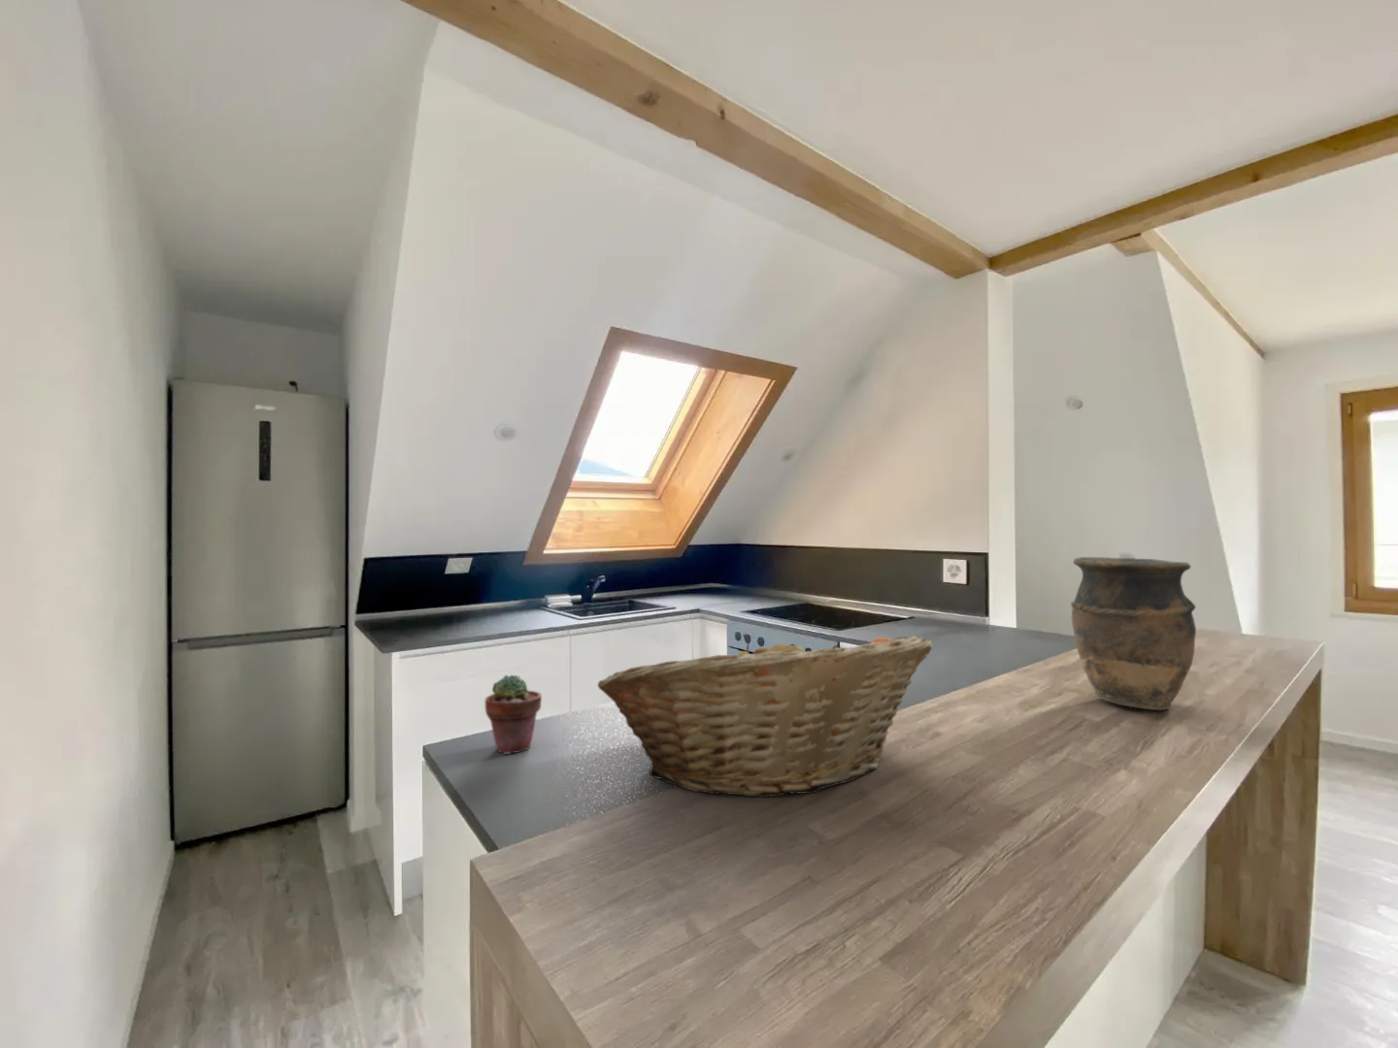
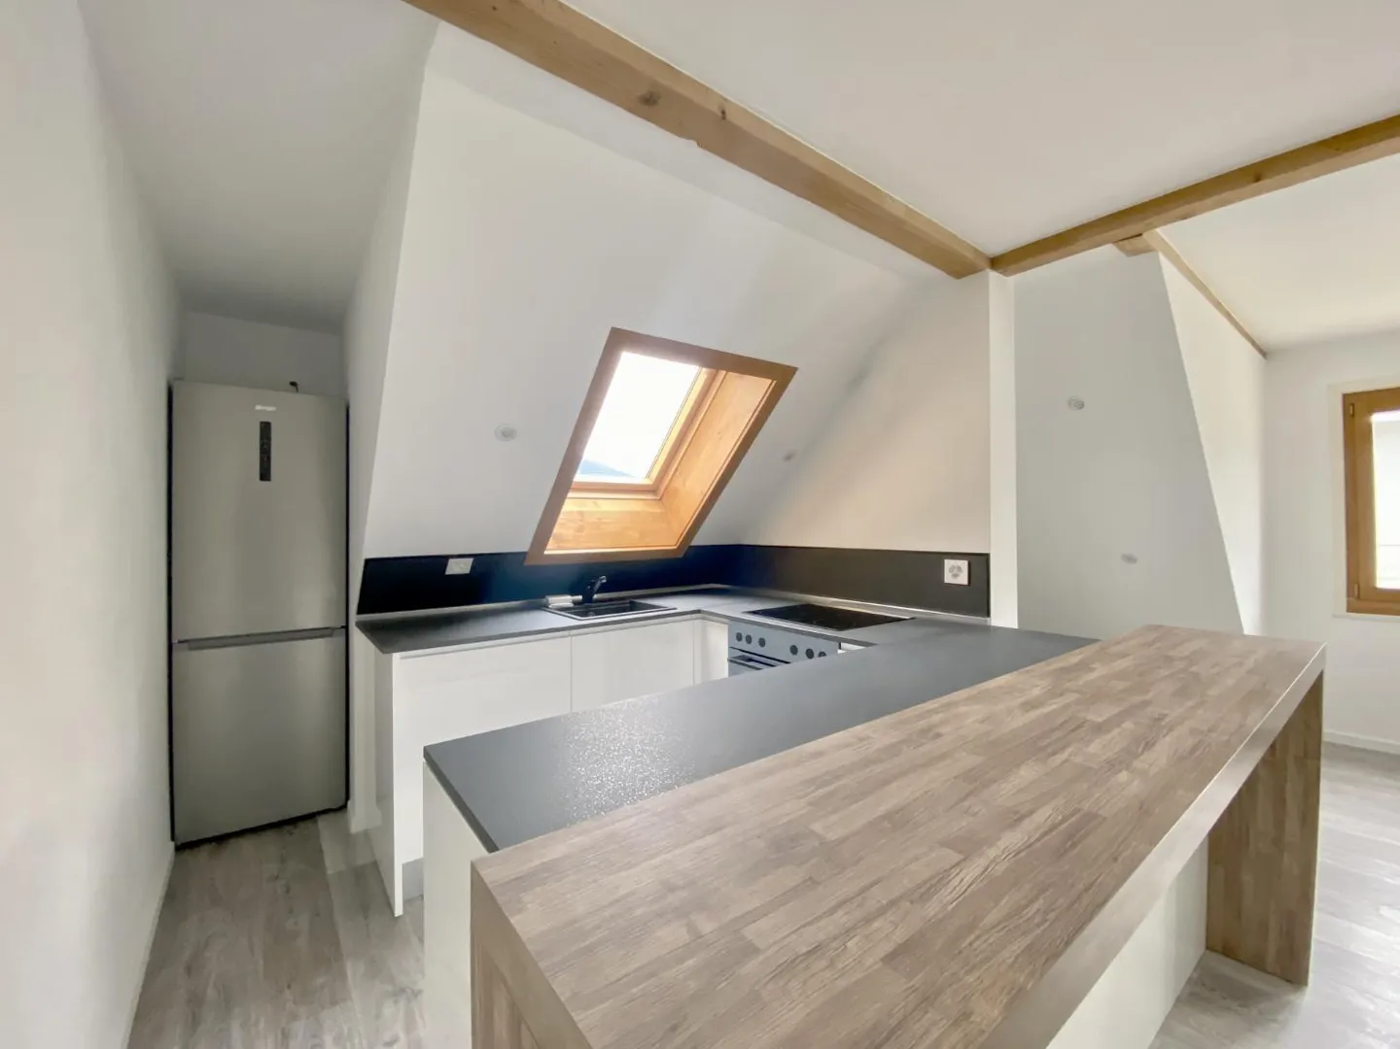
- fruit basket (766, 692)
- vase (1131, 631)
- potted succulent (513, 710)
